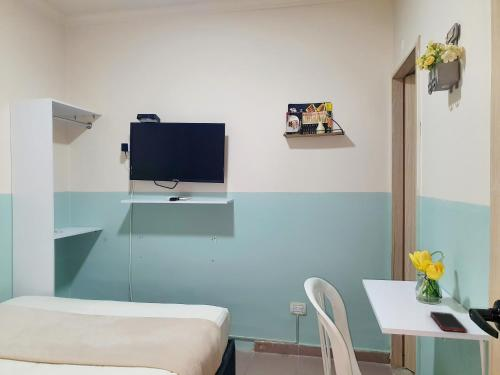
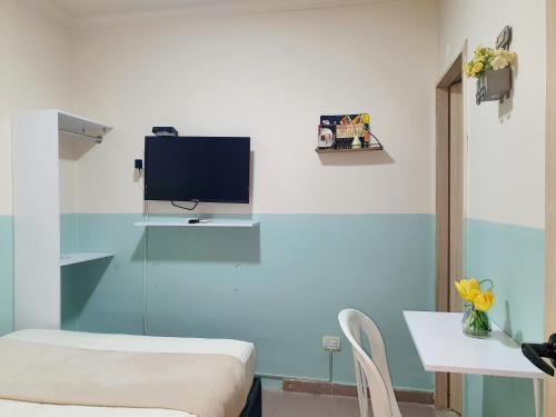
- cell phone (447, 321)
